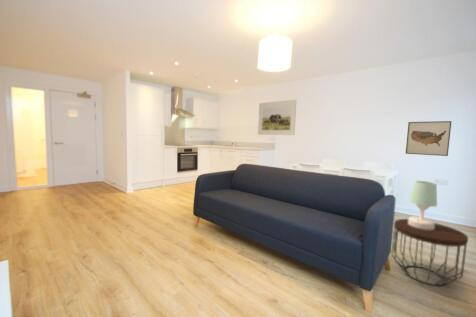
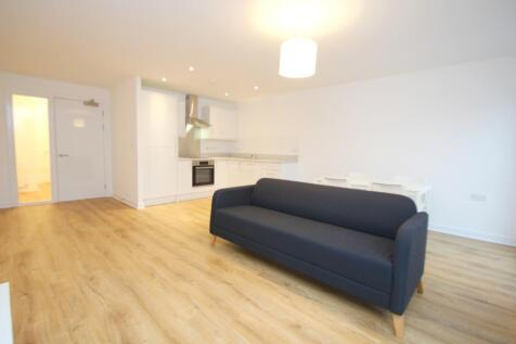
- table lamp (423, 203)
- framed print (275, 118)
- wall art (427, 138)
- side table (421, 252)
